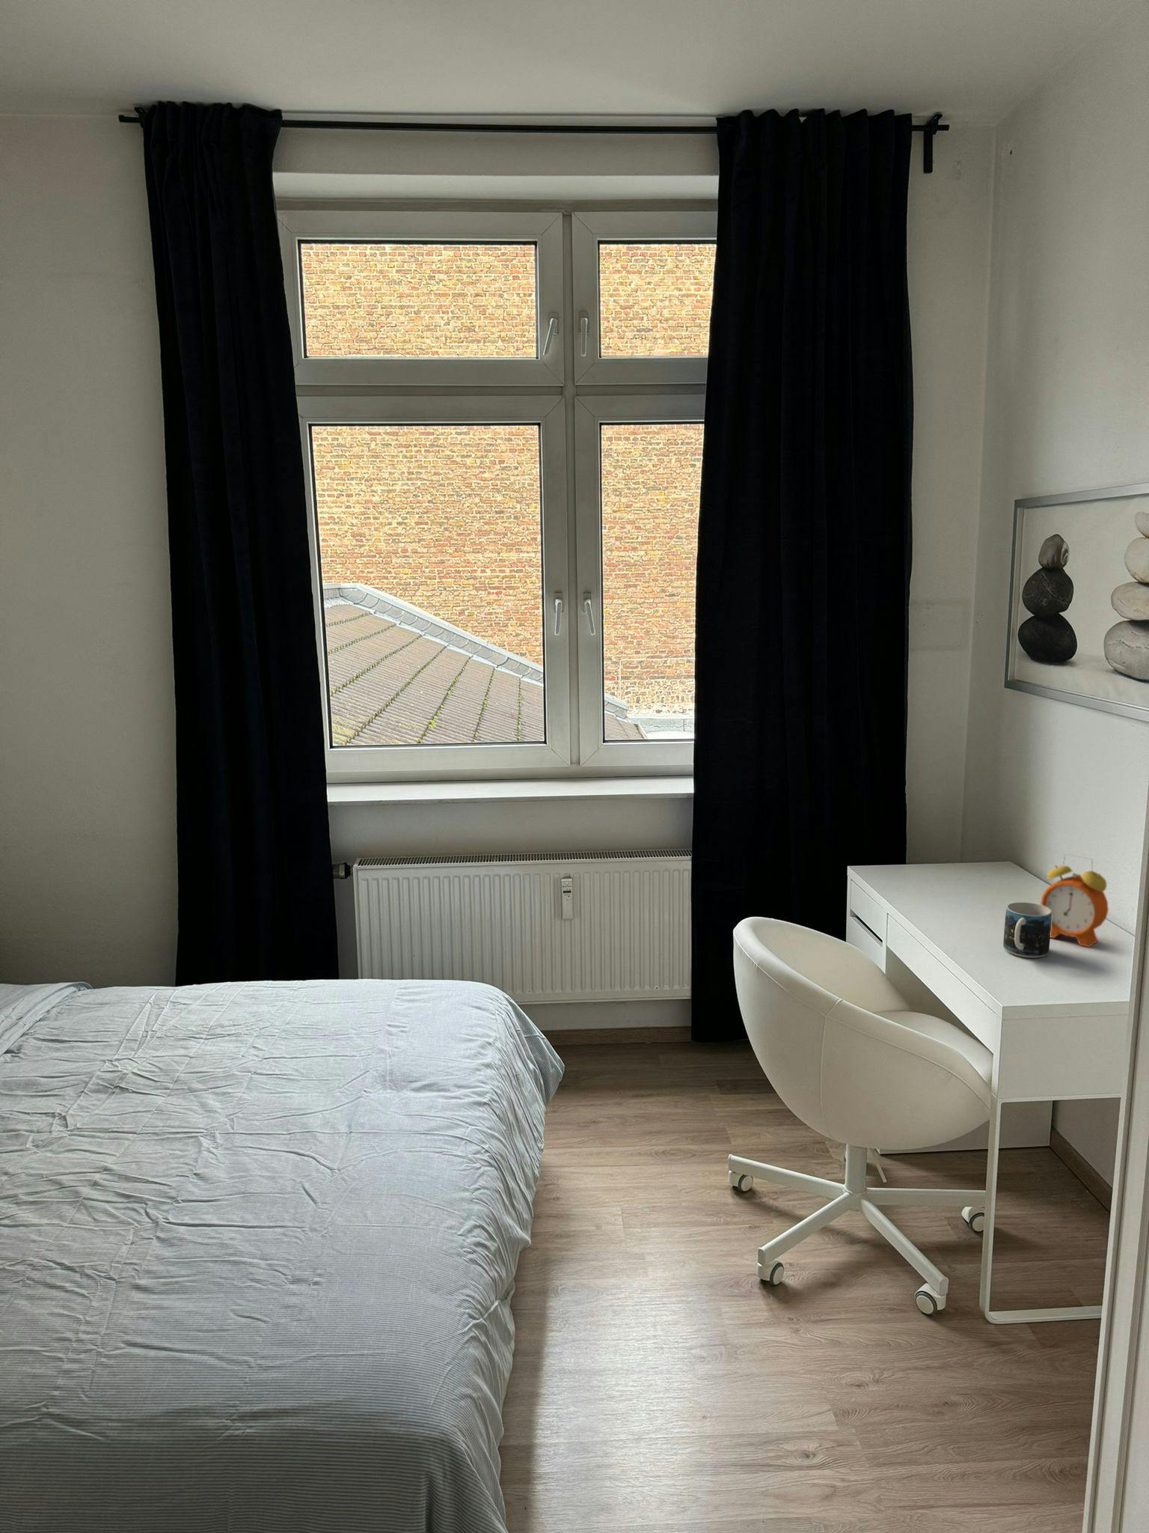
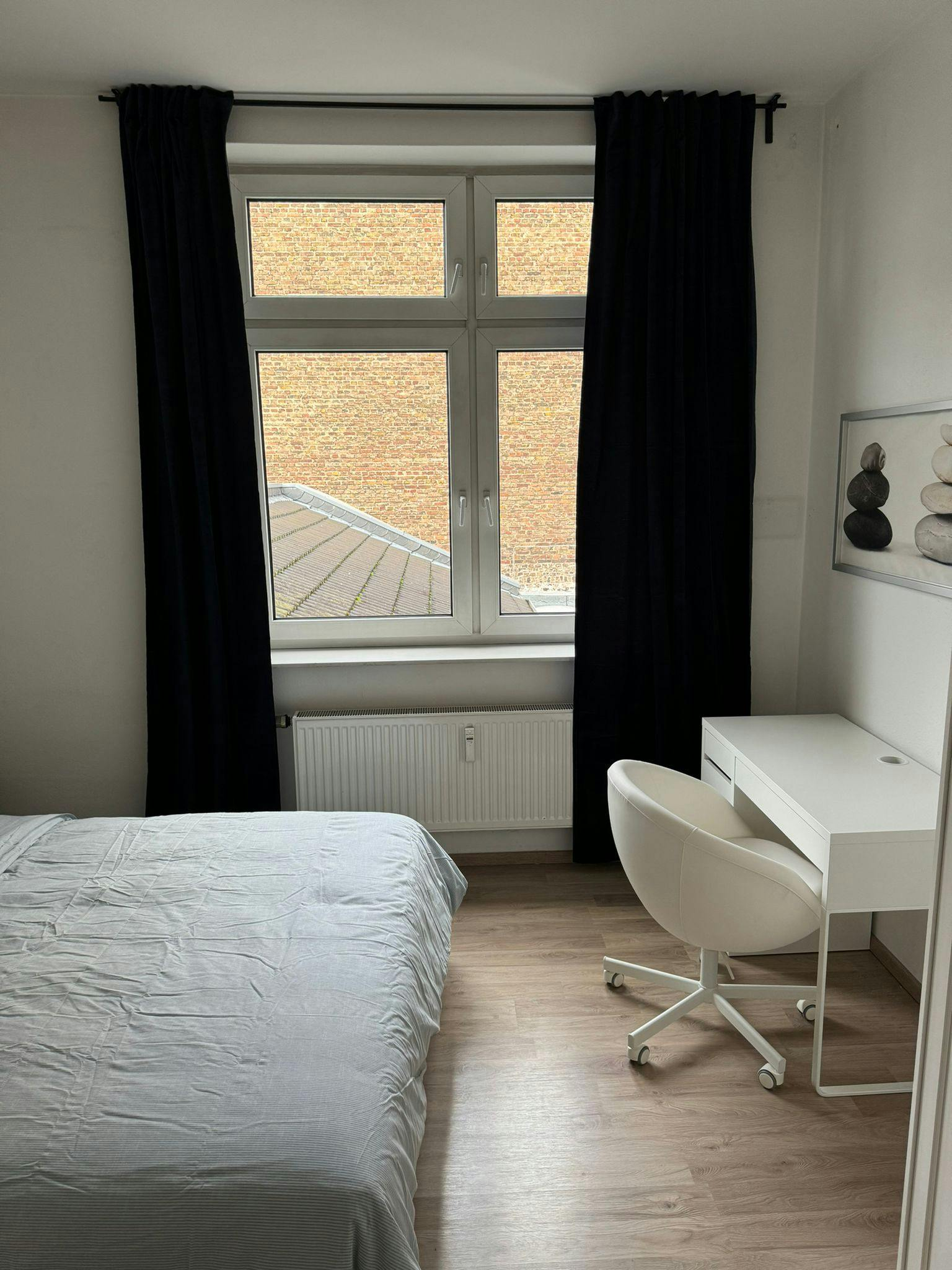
- alarm clock (1074, 898)
- mug (1023, 933)
